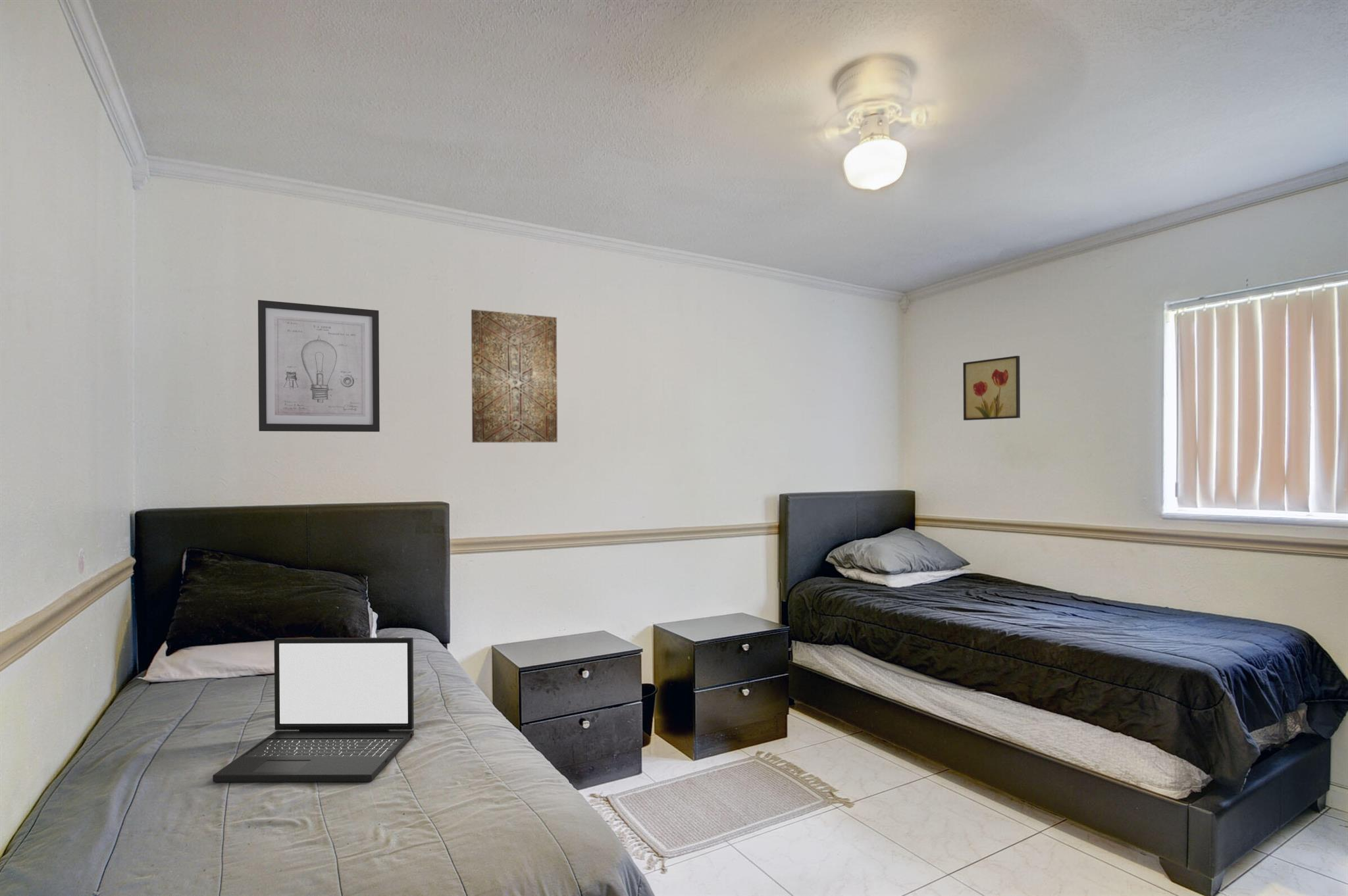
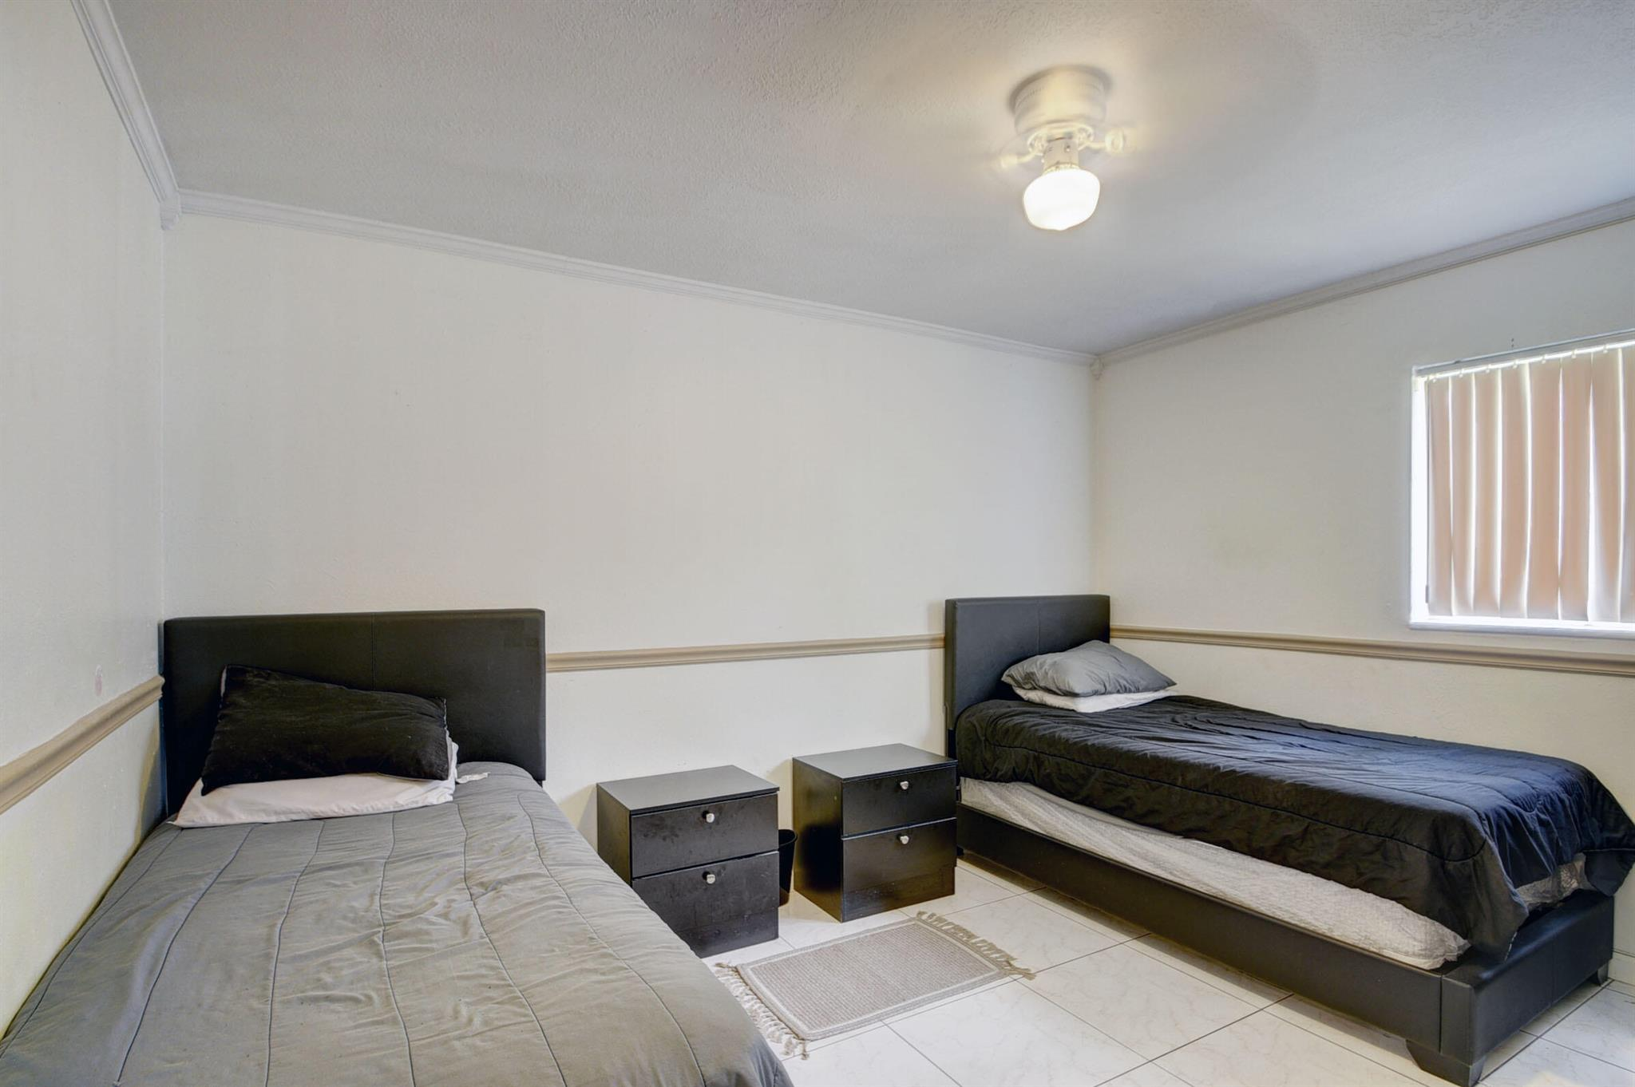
- wall art (515, 378)
- wall art (991, 389)
- wall art (321, 368)
- laptop (320, 704)
